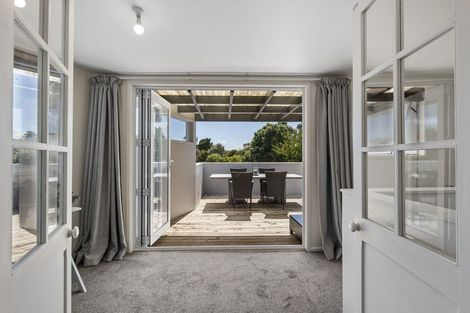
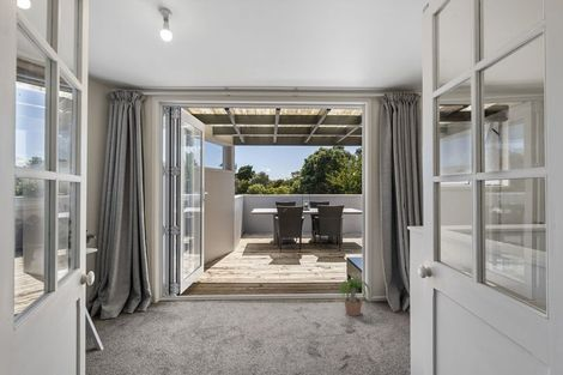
+ potted plant (355, 294)
